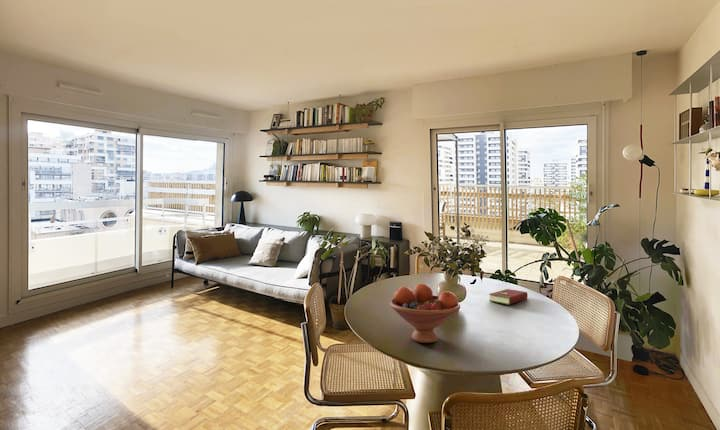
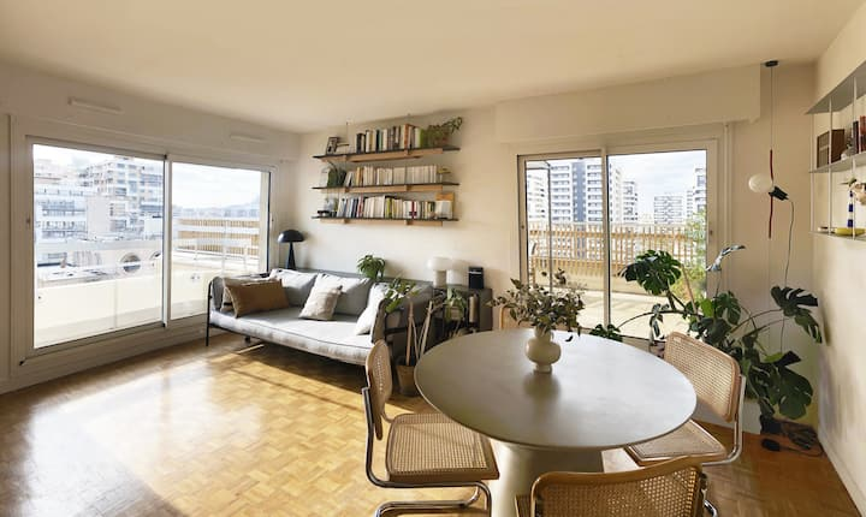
- fruit bowl (424, 313)
- hardcover book (508, 296)
